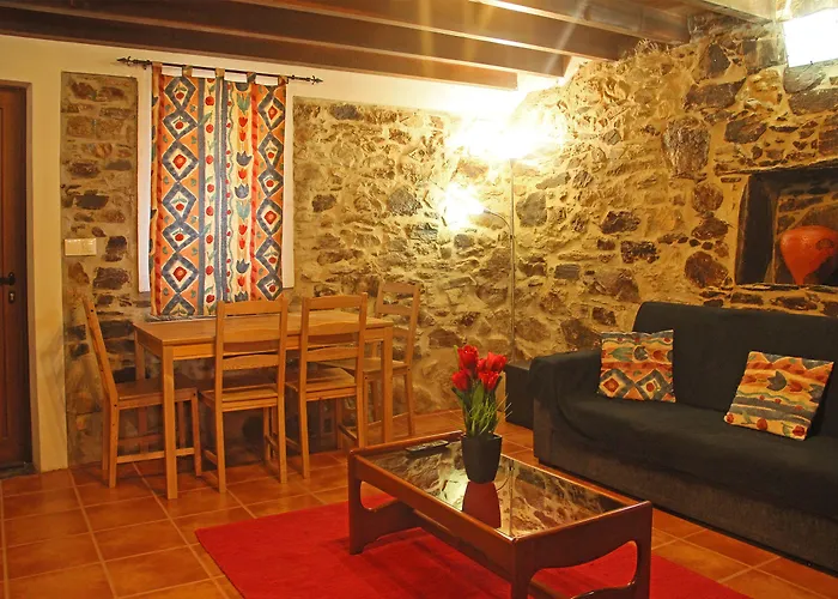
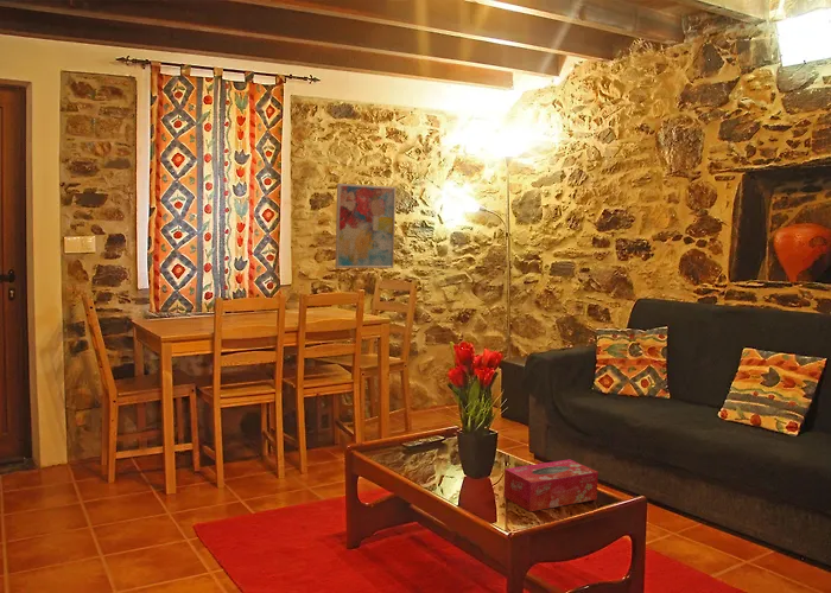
+ wall art (366, 227)
+ tissue box (551, 484)
